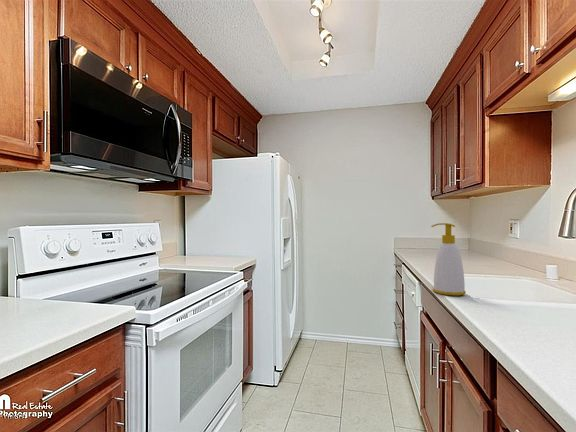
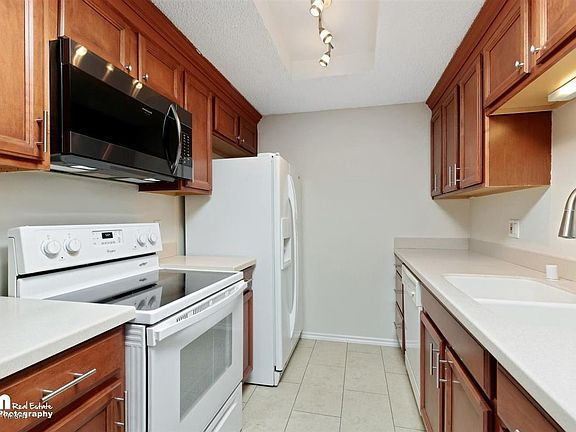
- soap bottle (448, 257)
